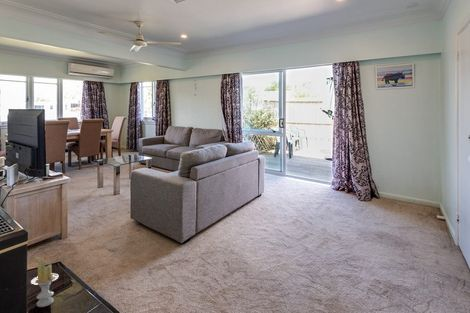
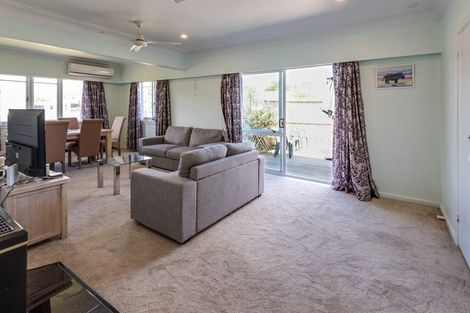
- candle (45, 280)
